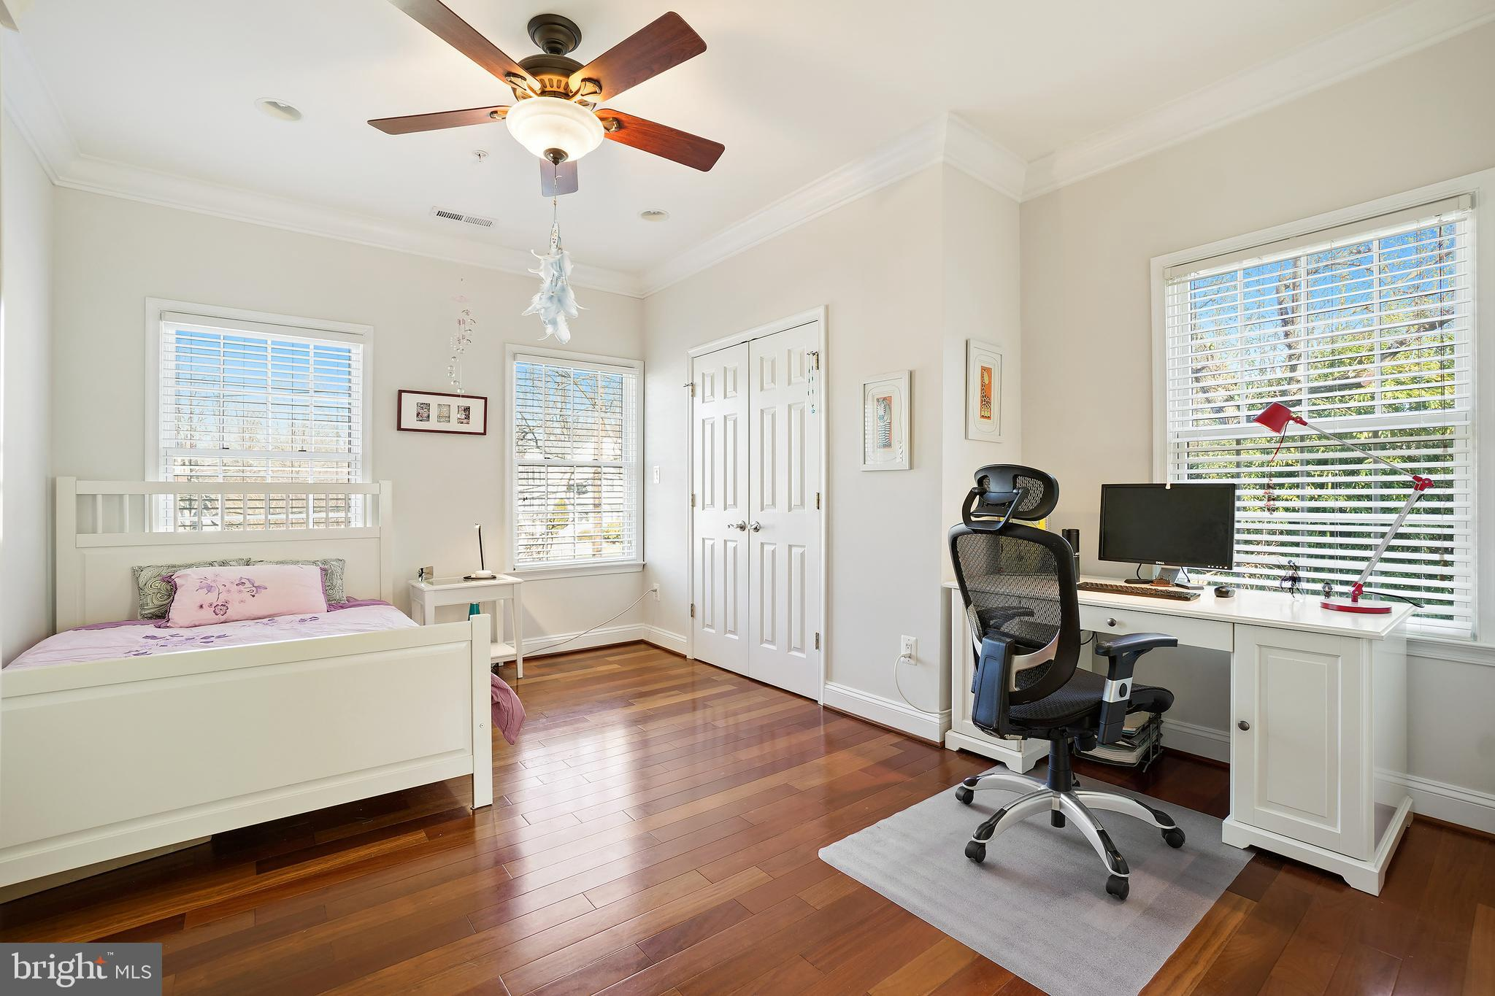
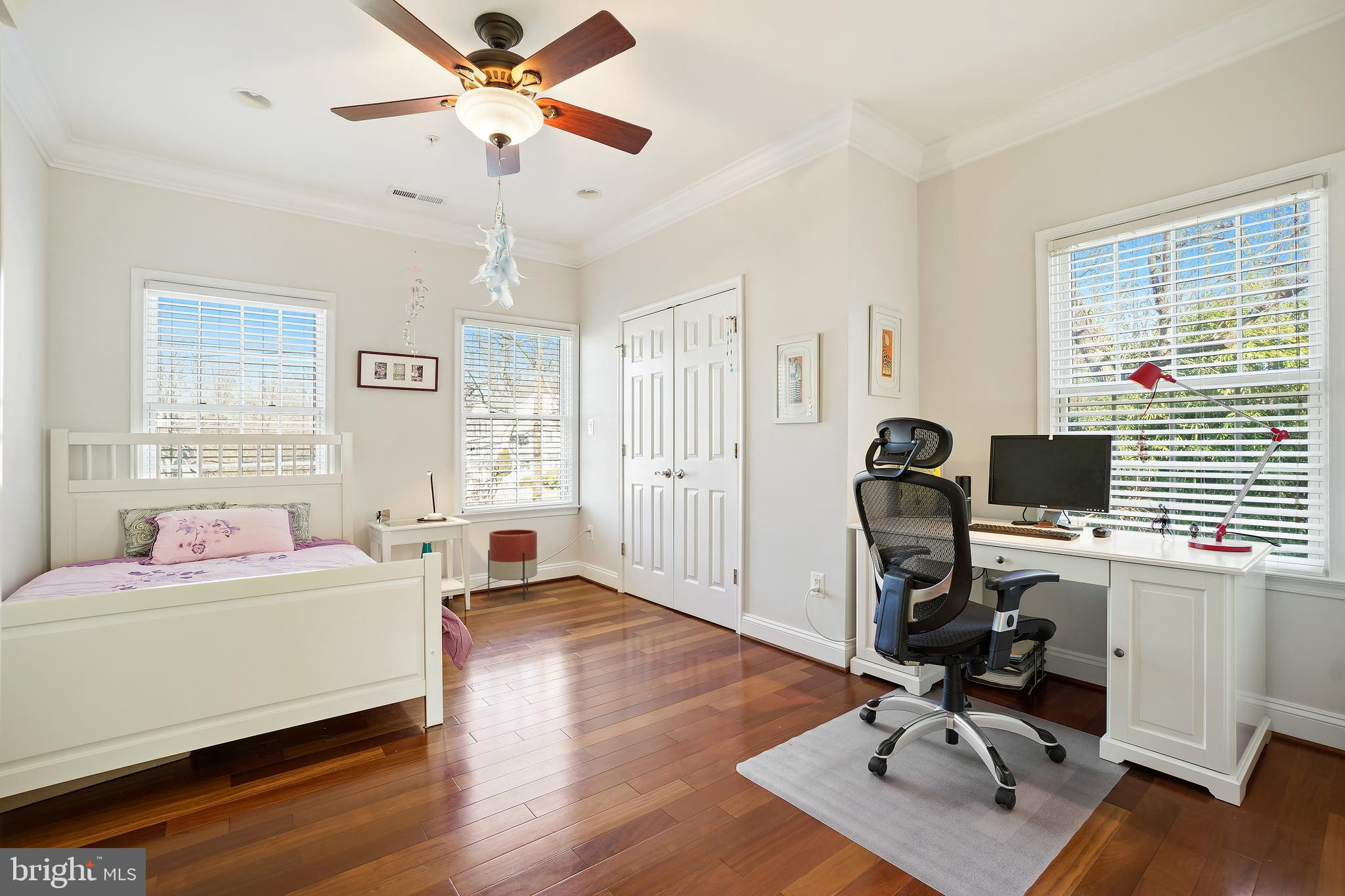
+ planter (514, 564)
